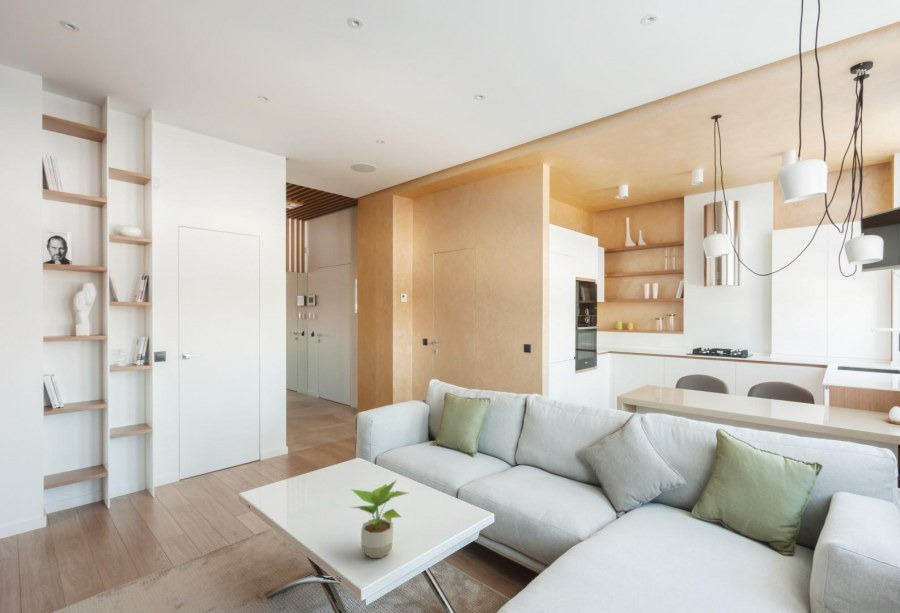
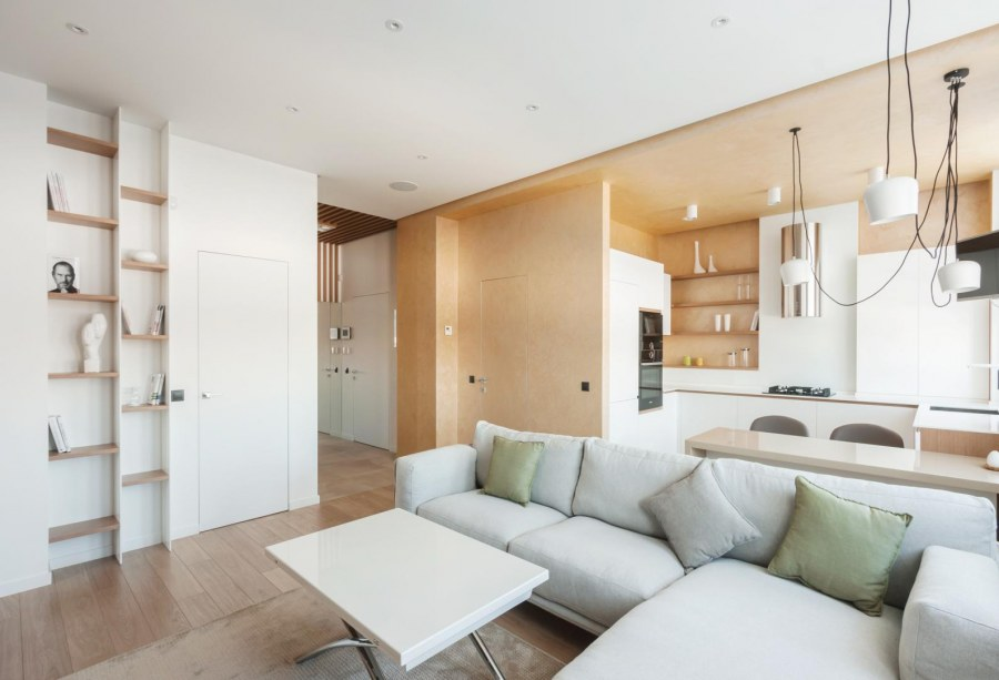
- potted plant (379, 515)
